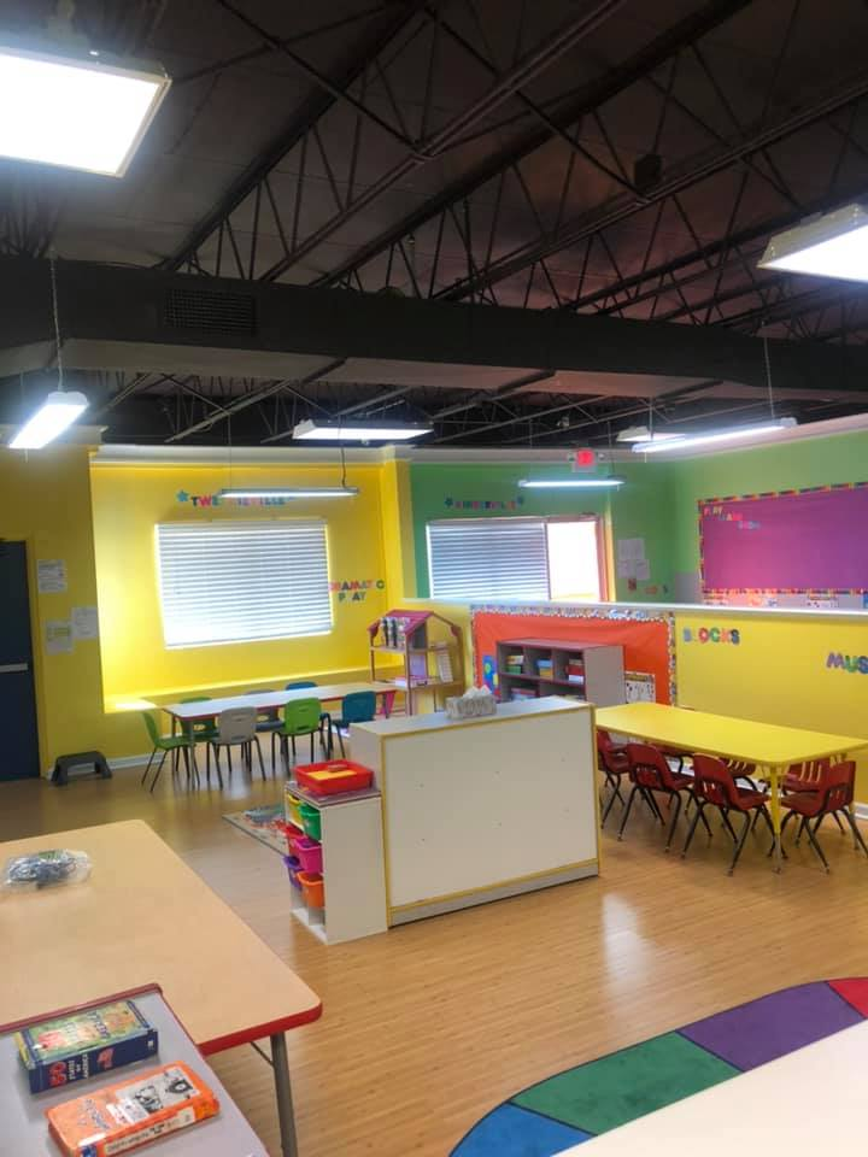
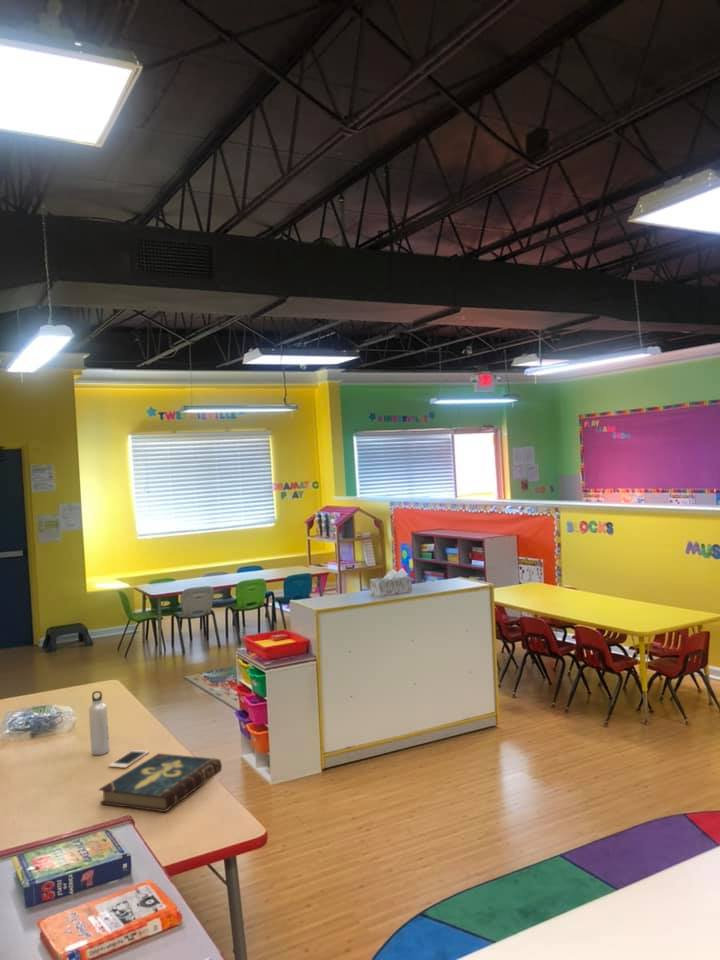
+ book (163, 780)
+ cell phone (129, 758)
+ water bottle (98, 721)
